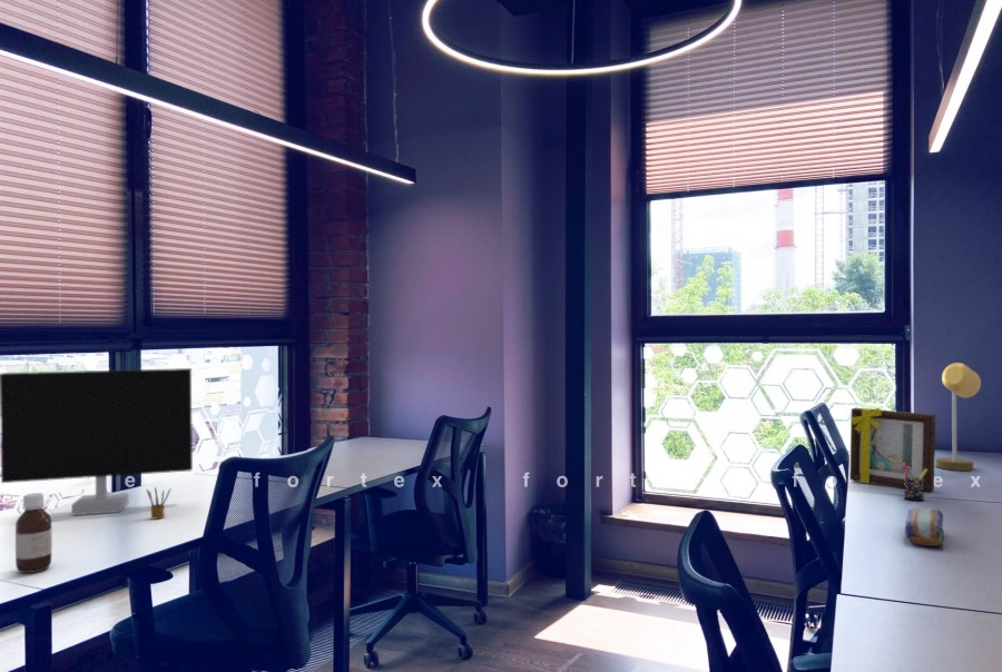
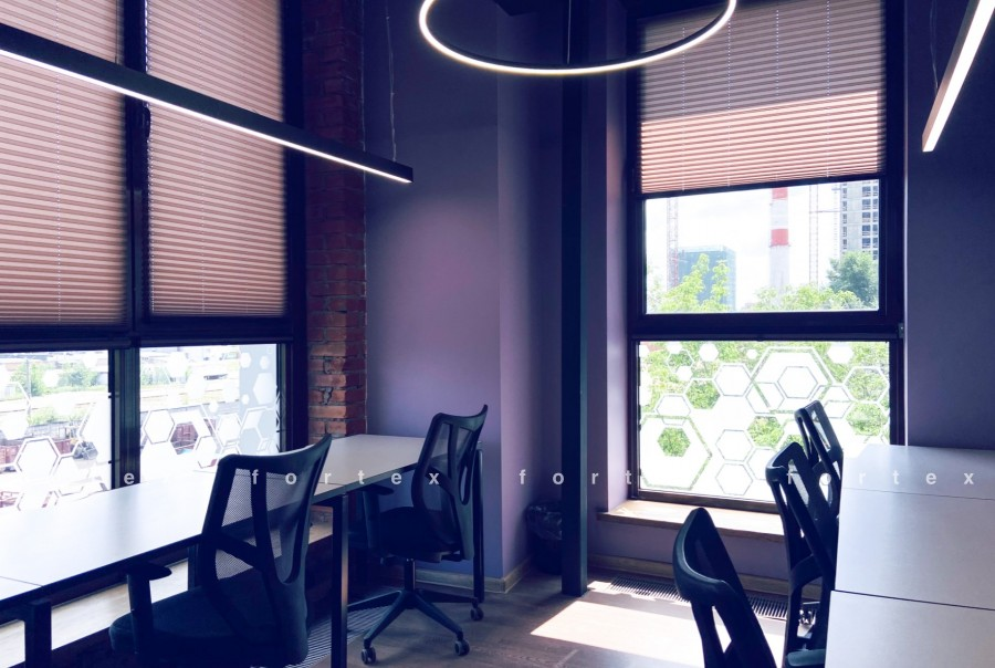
- picture frame (891, 446)
- pencil box (158, 503)
- pencil case (924, 525)
- monitor (100, 439)
- desk lamp (955, 414)
- pen holder (912, 481)
- bottle (33, 532)
